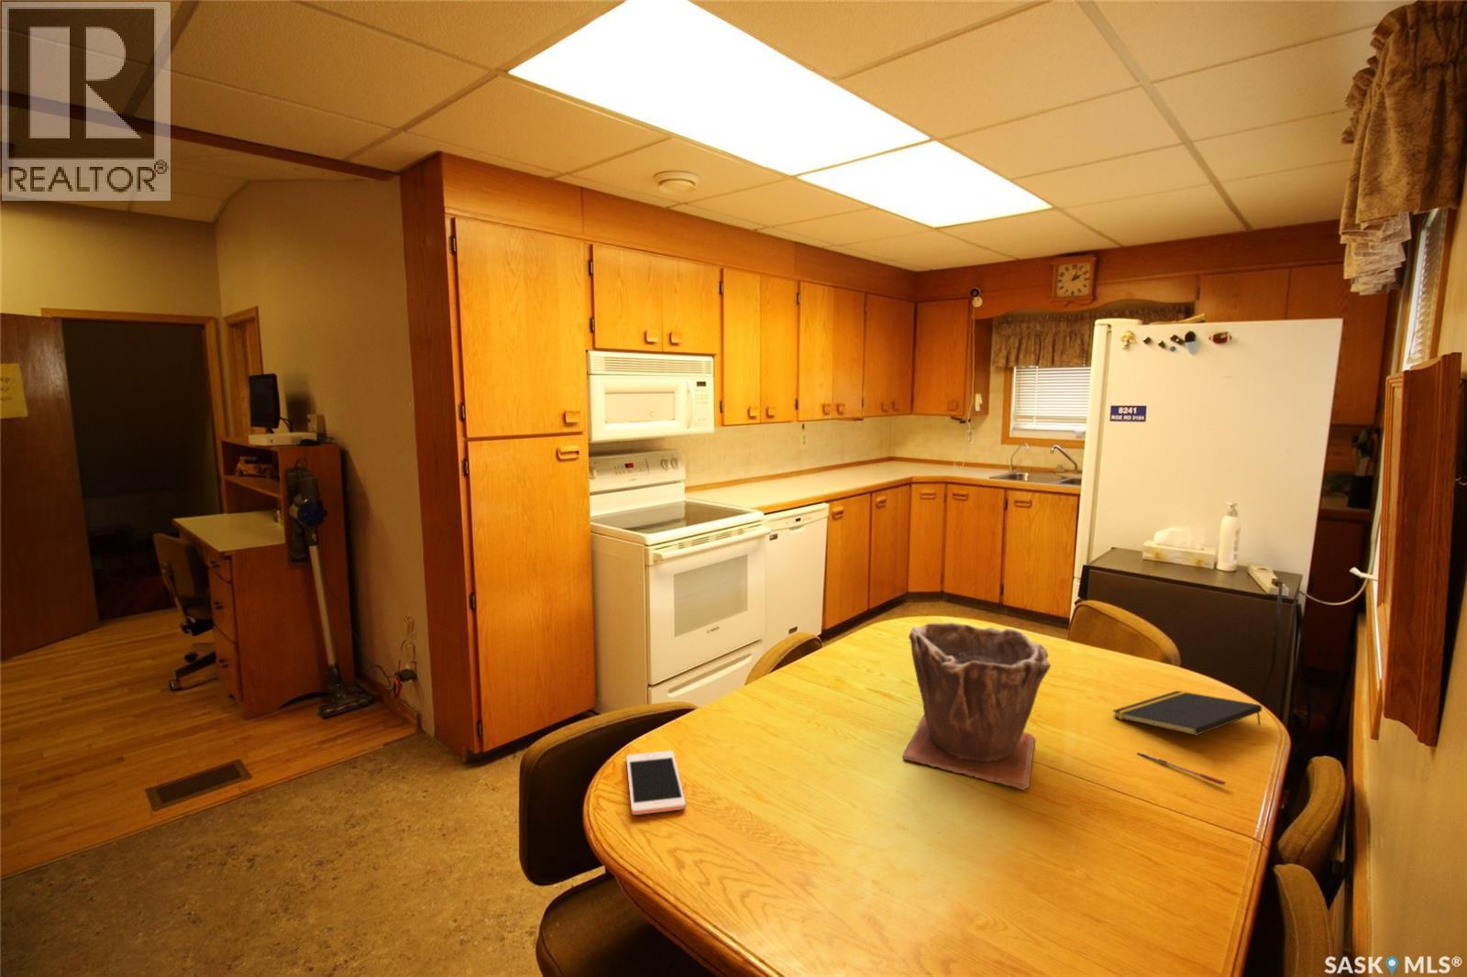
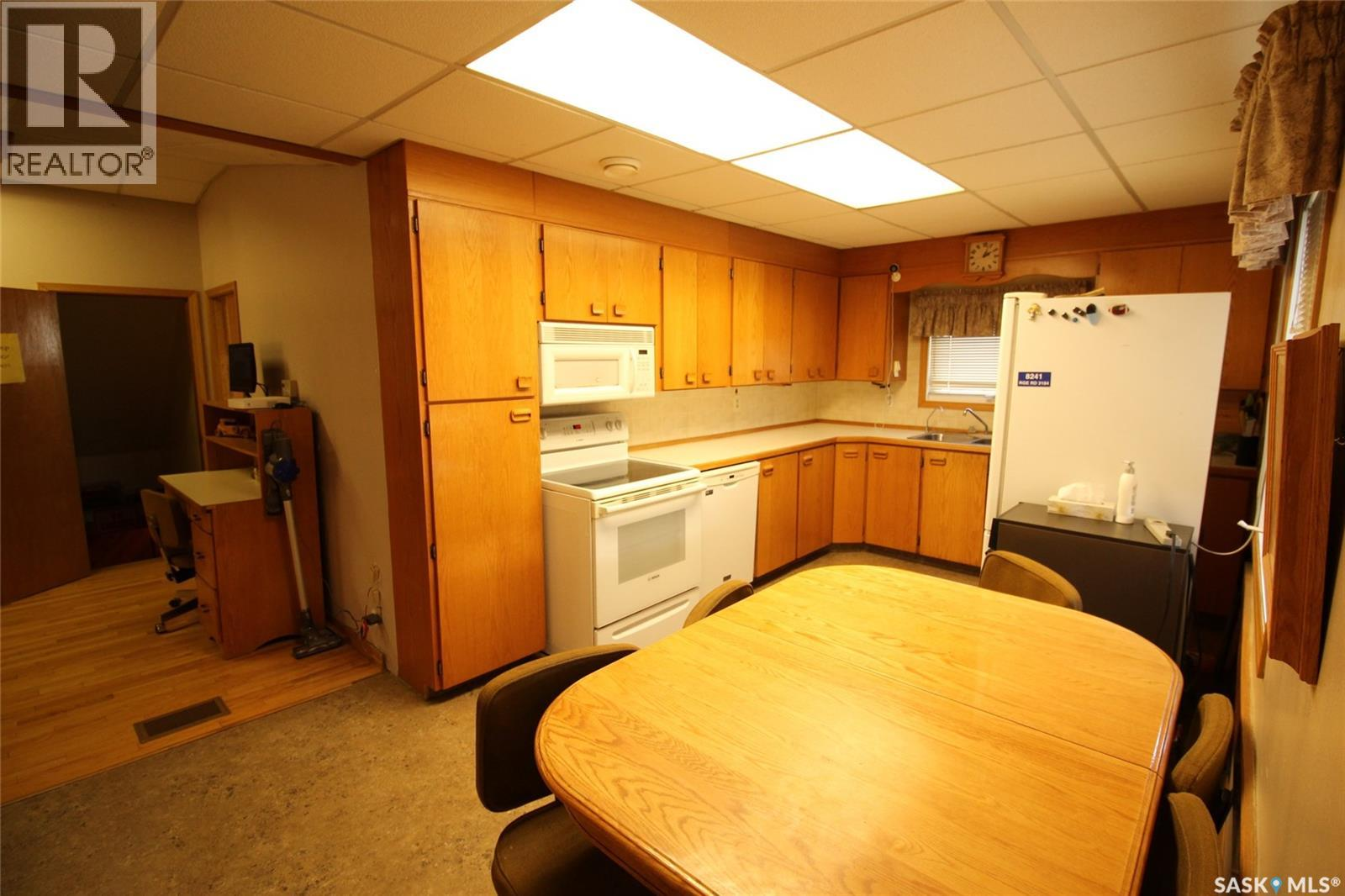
- pen (1178, 768)
- notepad (1186, 710)
- plant pot (973, 692)
- cell phone (653, 780)
